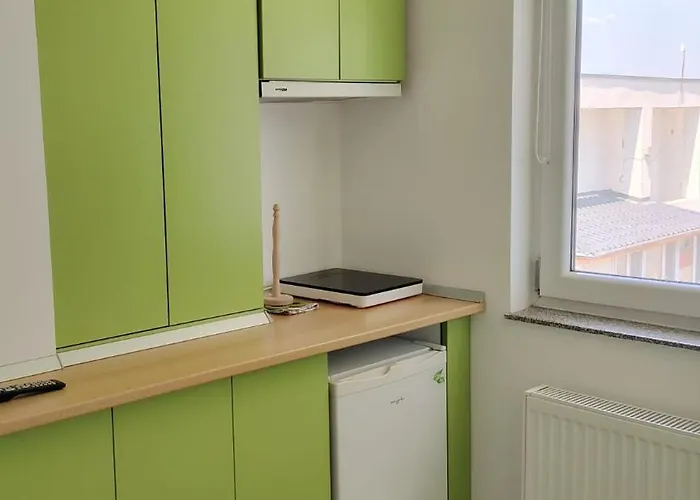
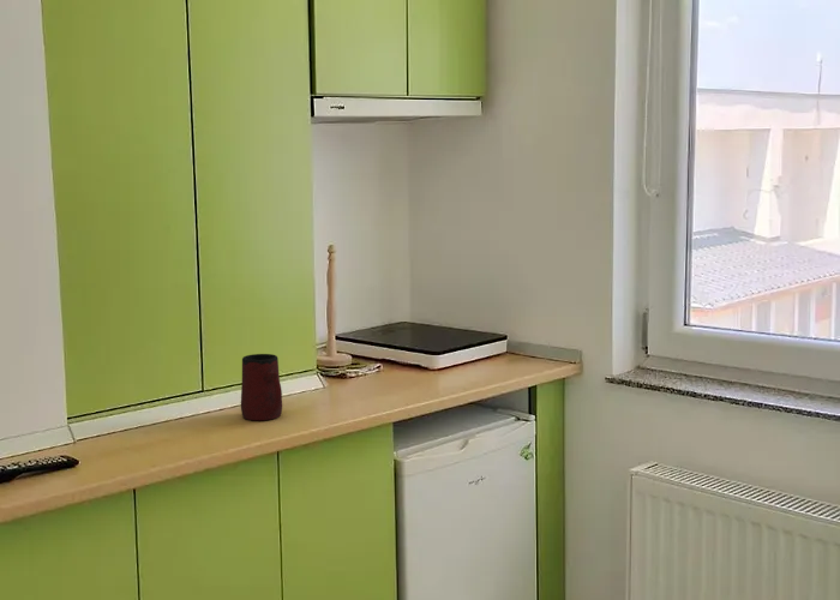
+ mug (264, 388)
